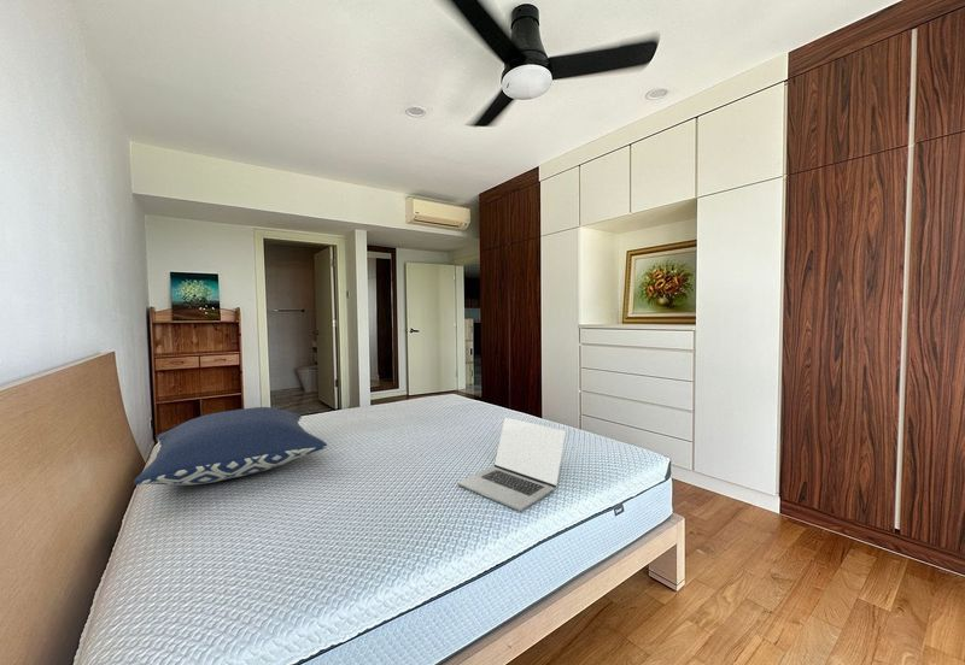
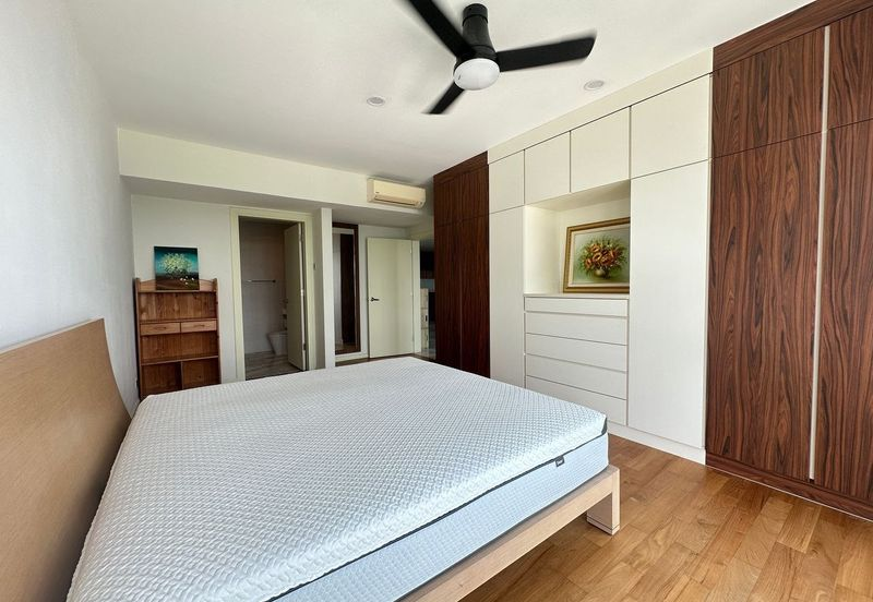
- laptop (511, 458)
- pillow (238, 440)
